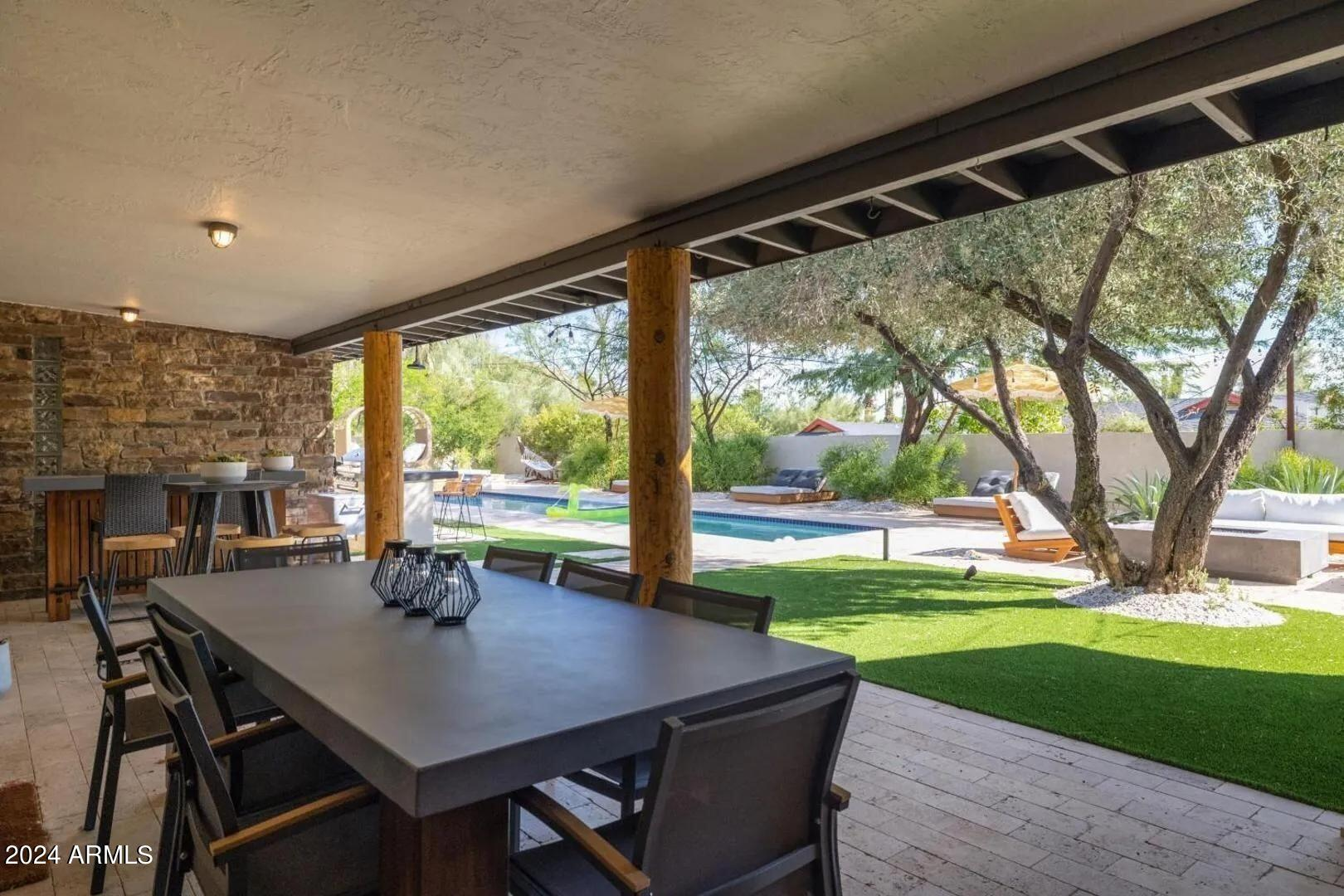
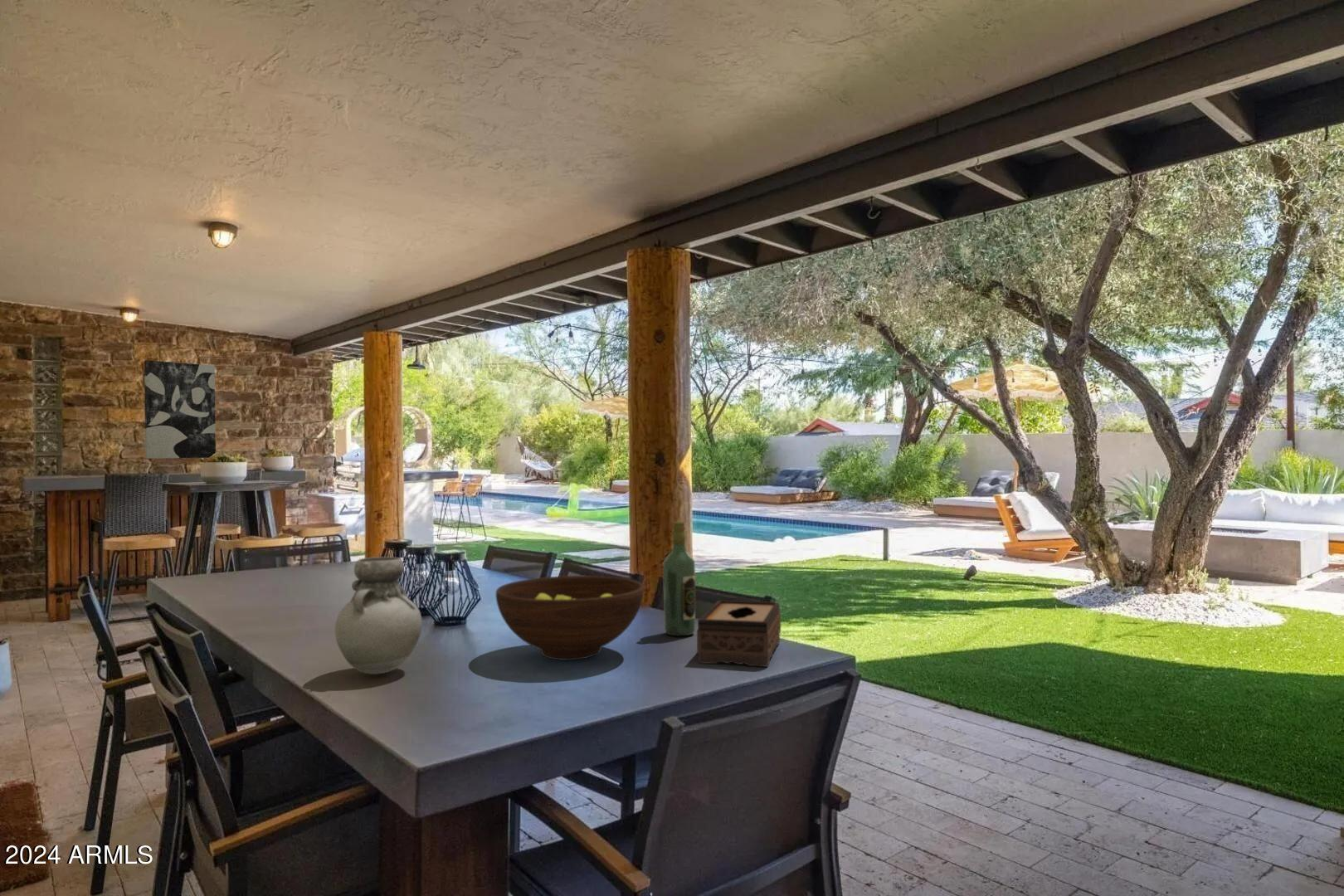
+ vase (378, 616)
+ fruit bowl (571, 621)
+ wall art (181, 410)
+ wine bottle (679, 577)
+ tissue box (741, 631)
